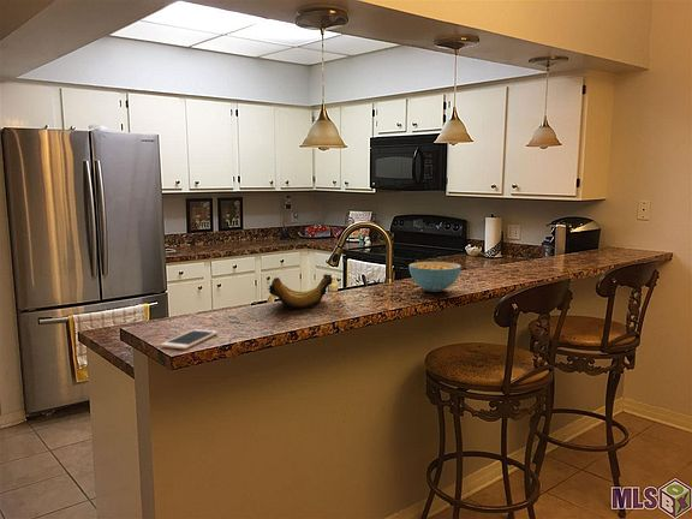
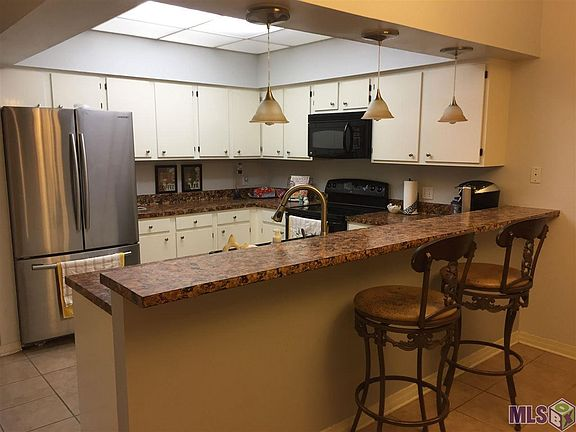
- banana bunch (296, 291)
- cereal bowl (434, 278)
- cell phone (190, 338)
